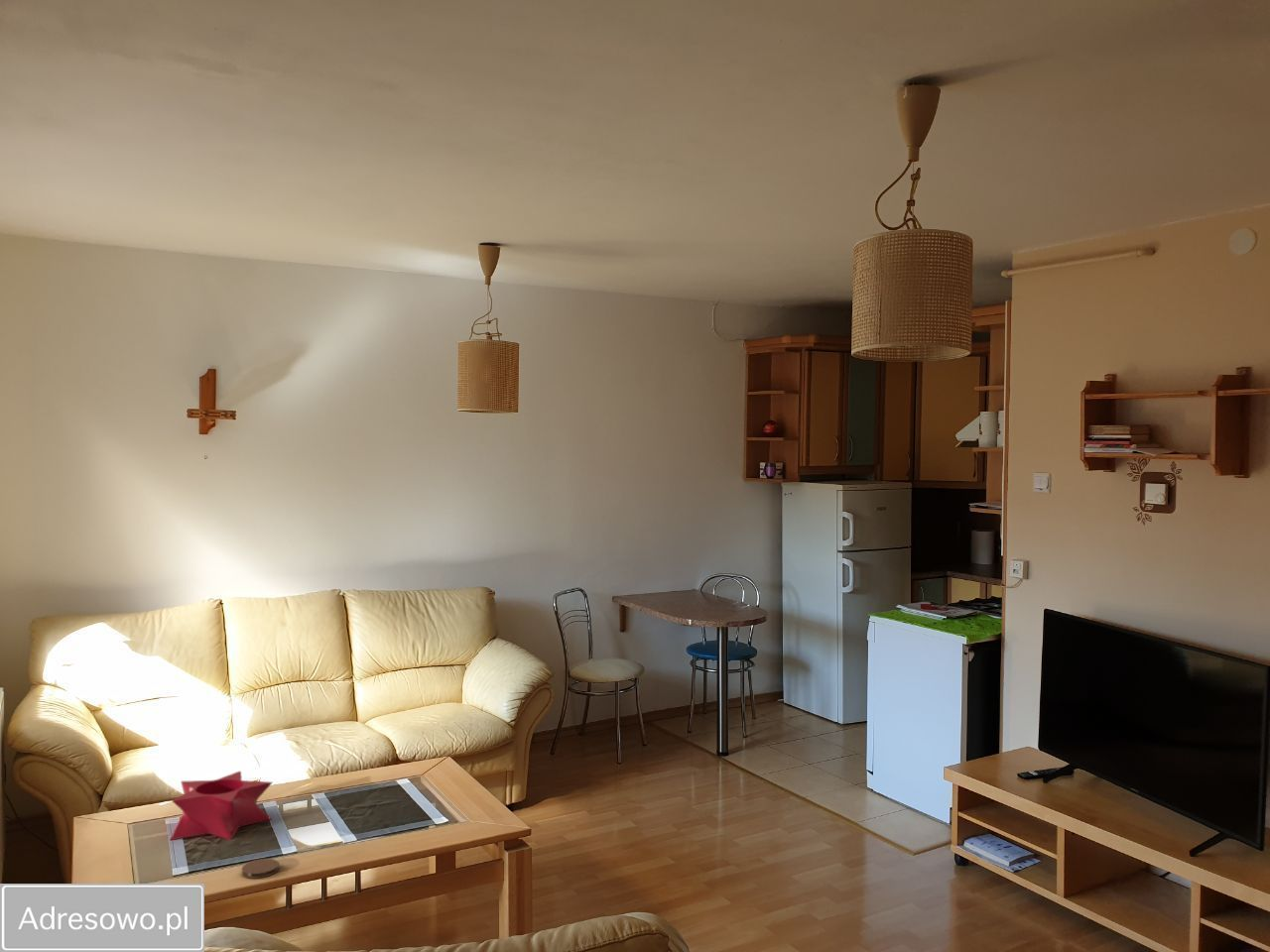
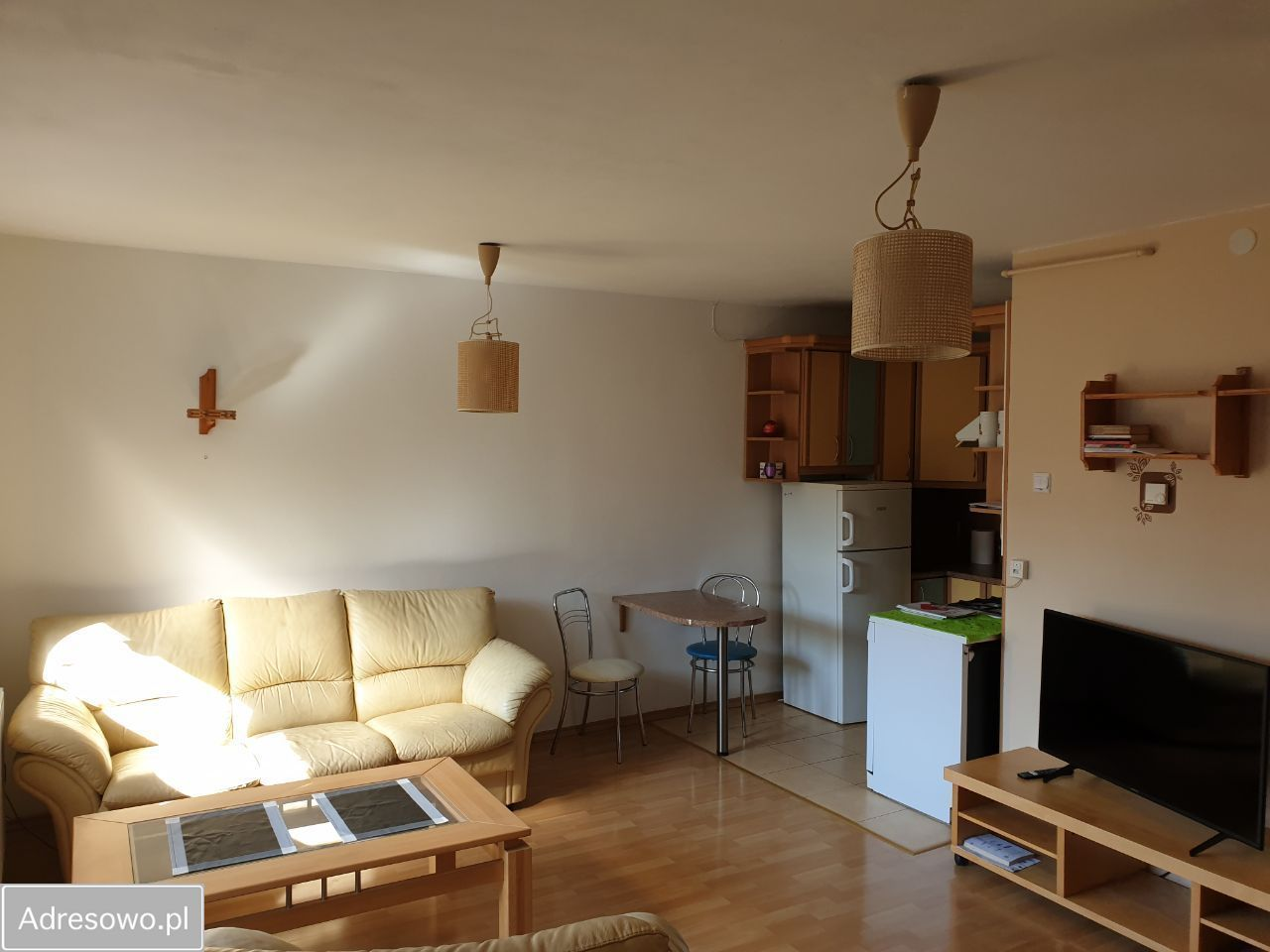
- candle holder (224, 804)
- coaster (260, 868)
